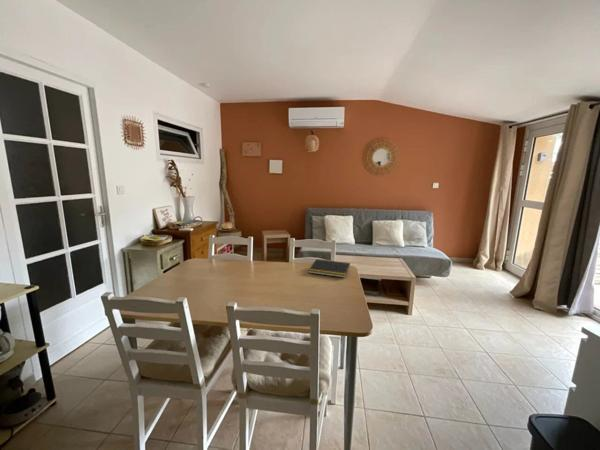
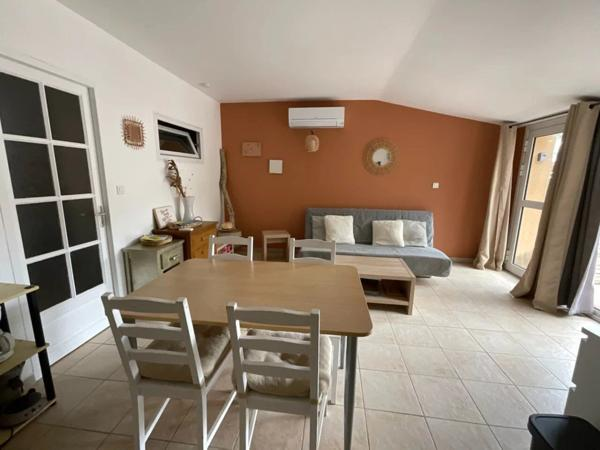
- notepad (329, 267)
